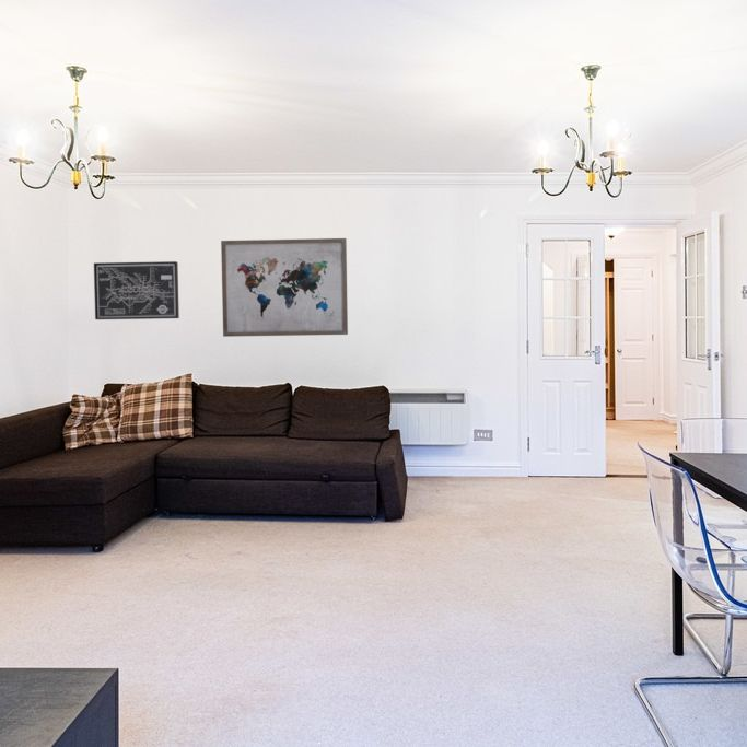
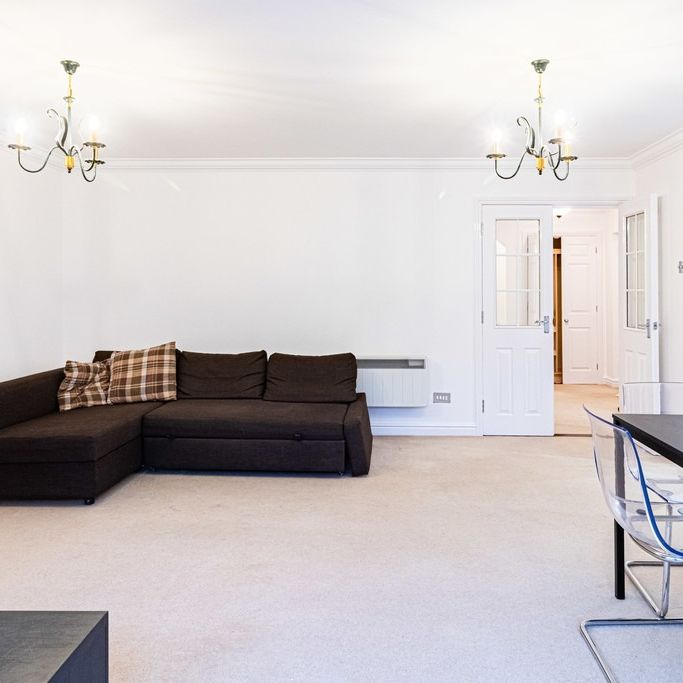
- wall art (136, 290)
- wall art (284, 288)
